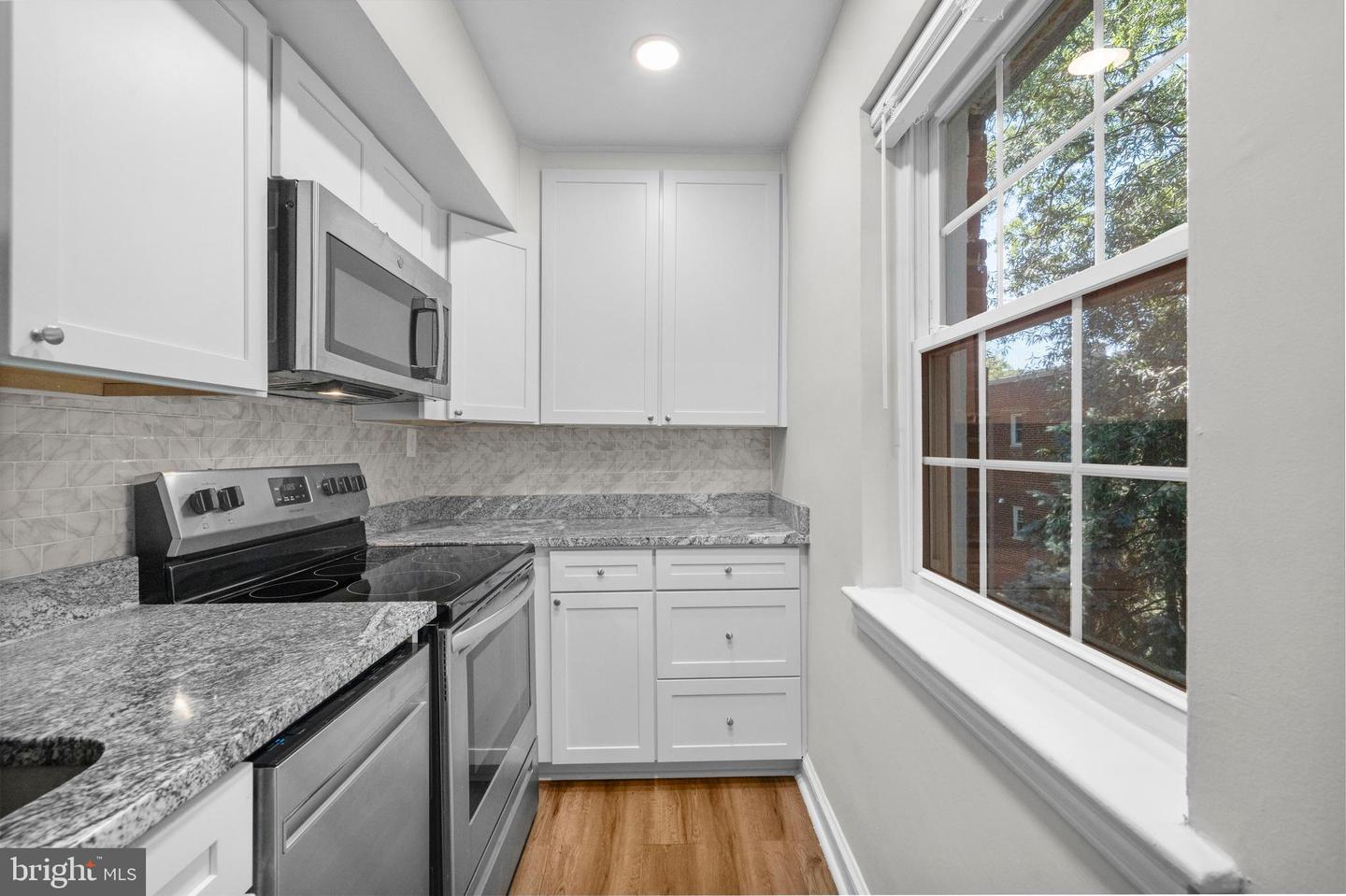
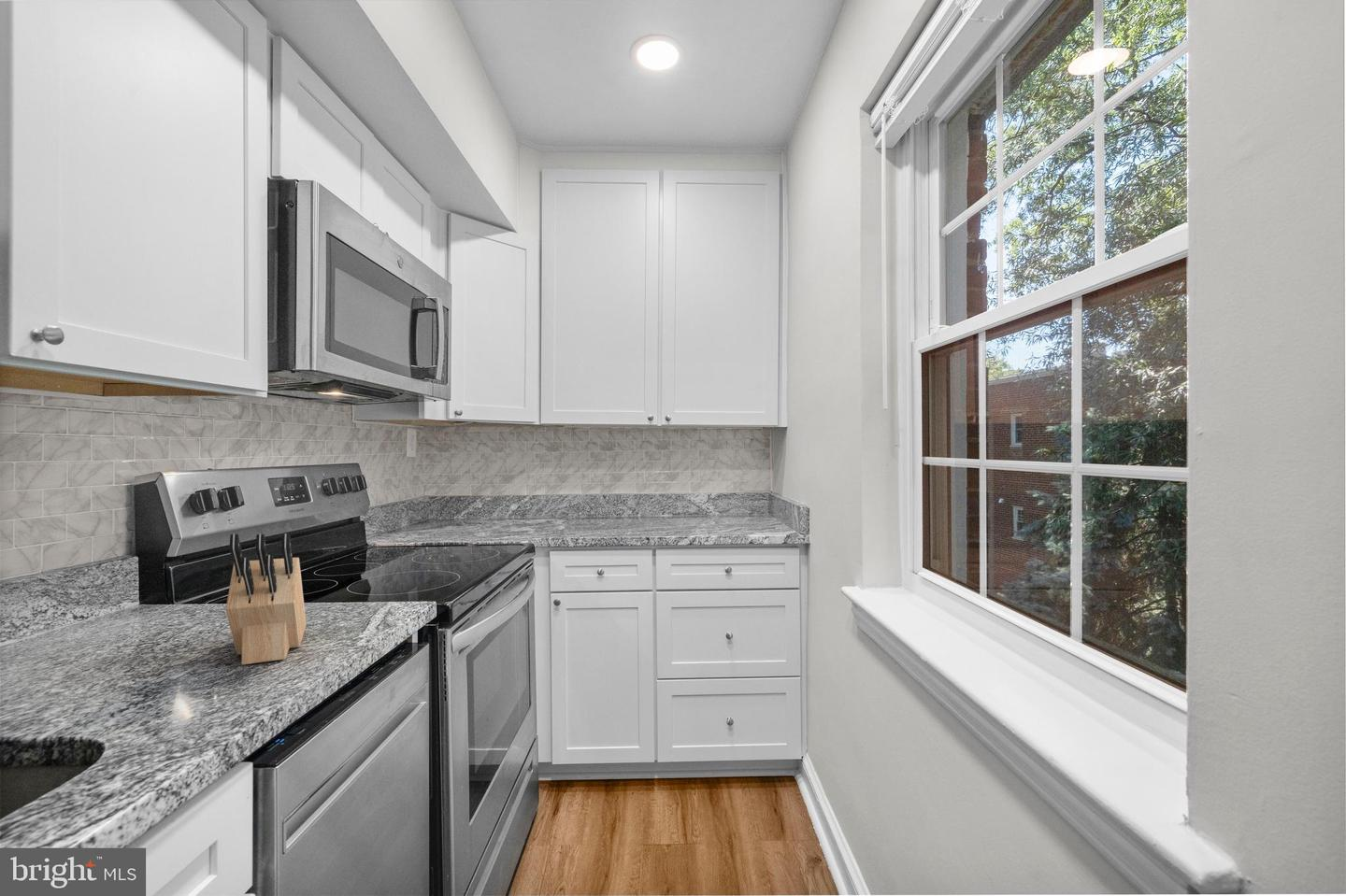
+ knife block (269, 588)
